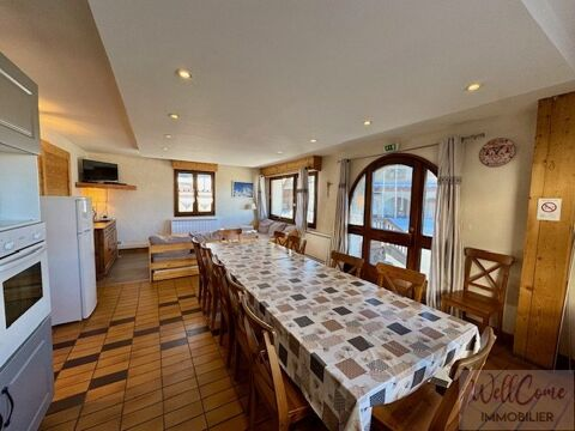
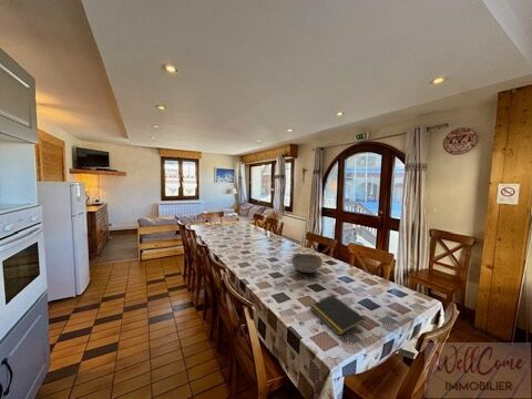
+ bowl (306, 264)
+ notepad (335, 313)
